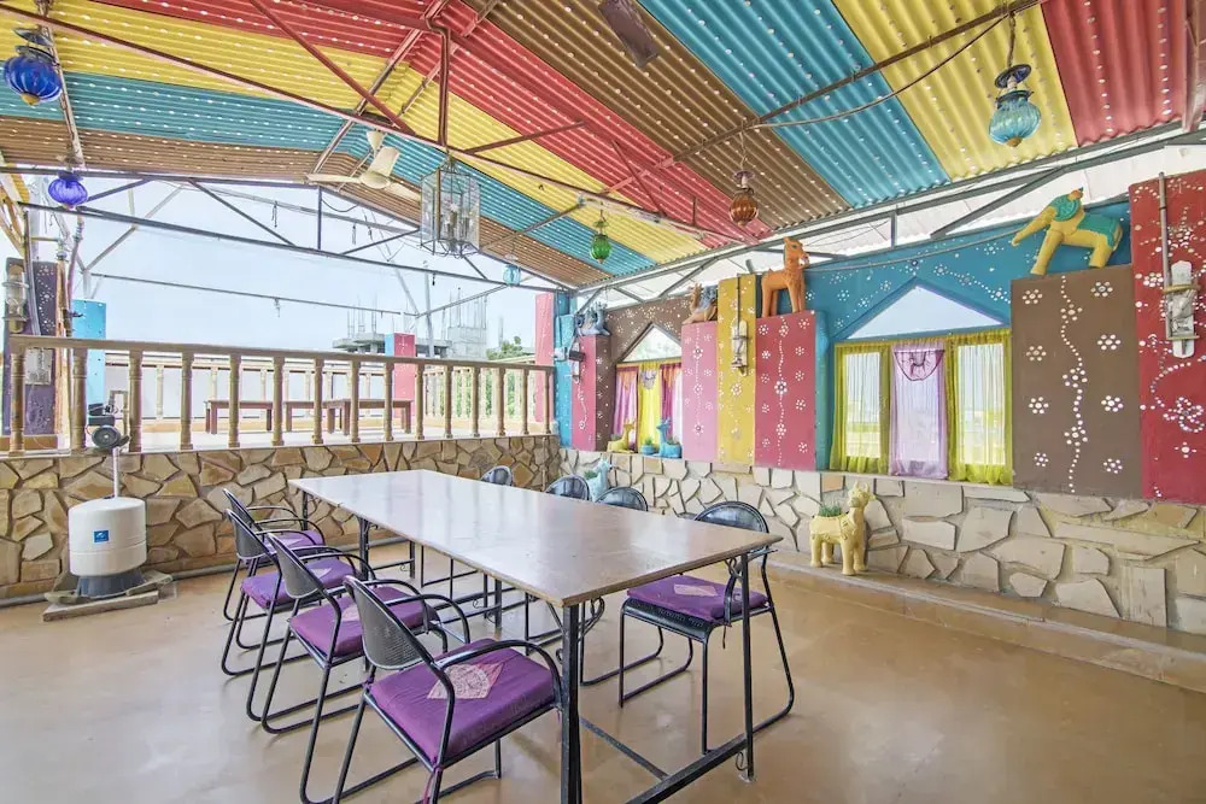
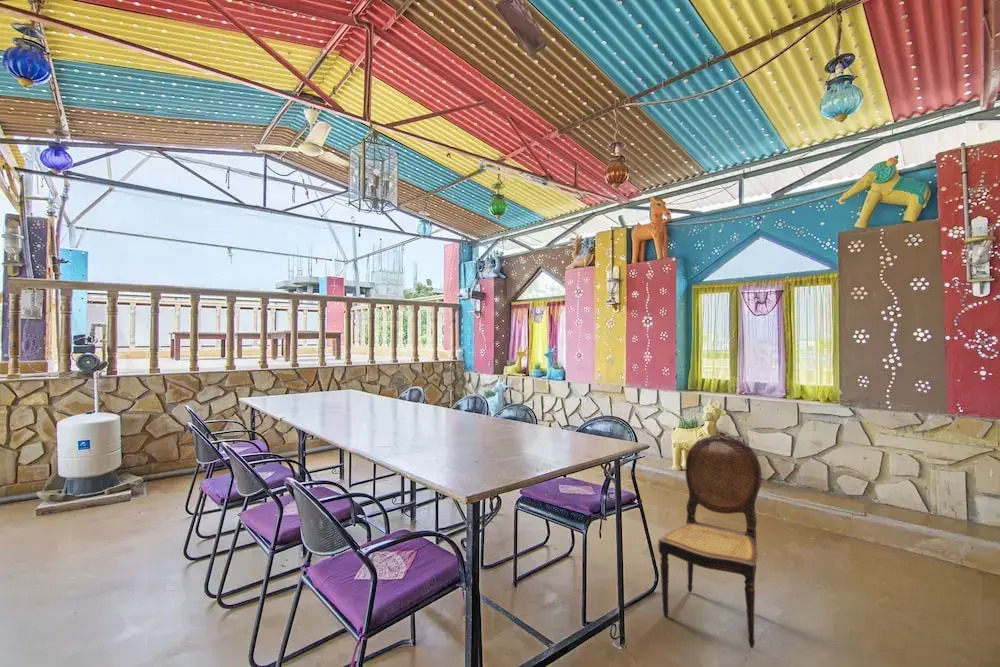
+ dining chair (713, 526)
